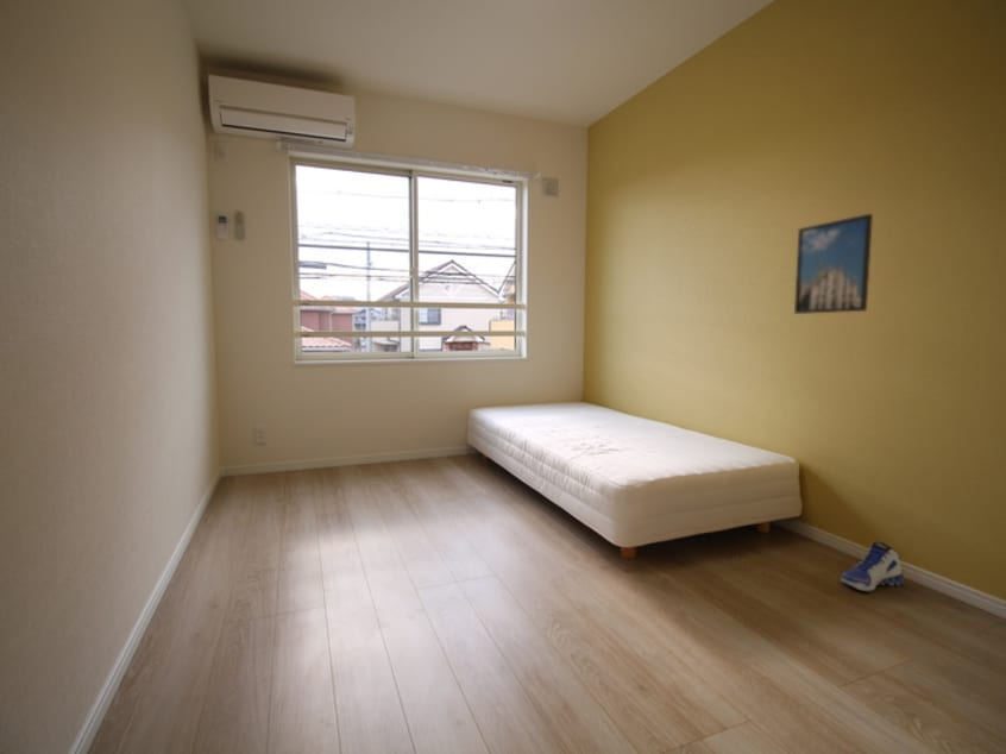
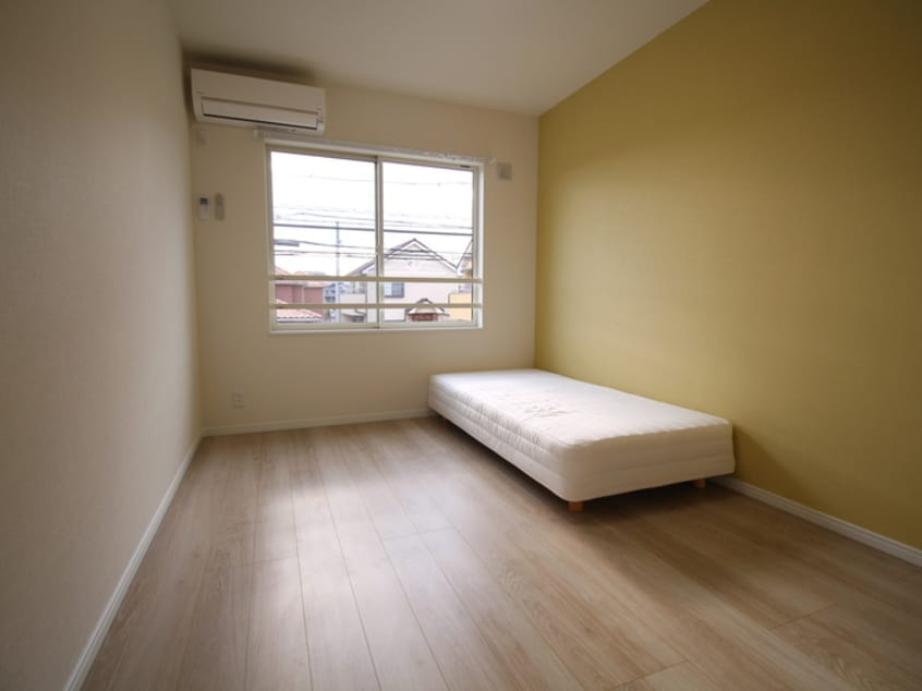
- sneaker (873, 563)
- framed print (830, 266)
